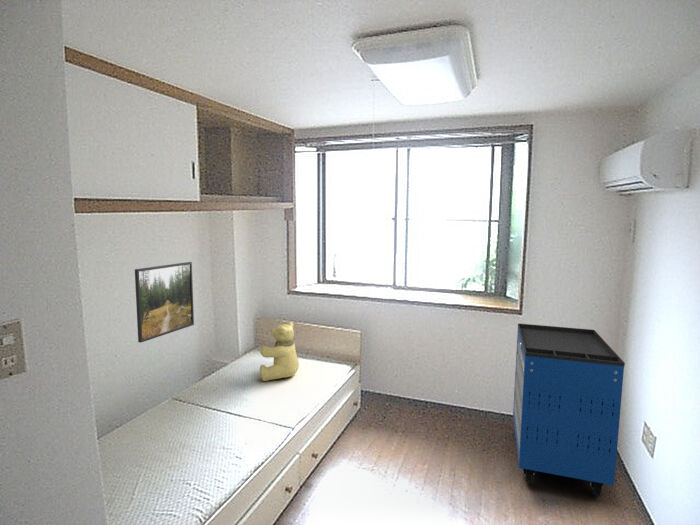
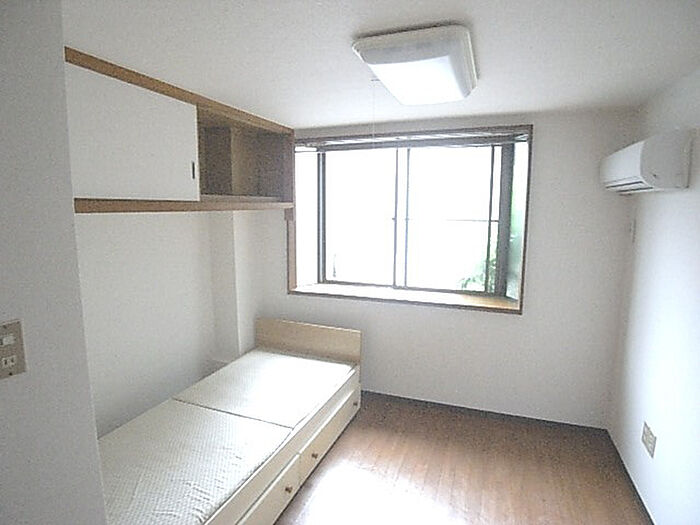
- teddy bear (281, 350)
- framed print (166, 299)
- storage cabinet (557, 400)
